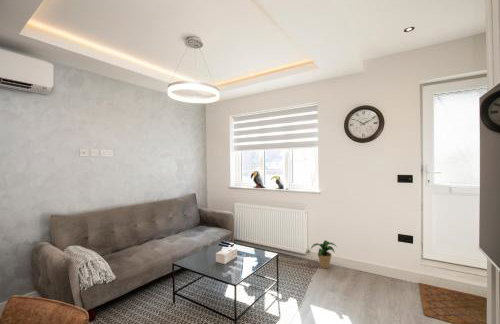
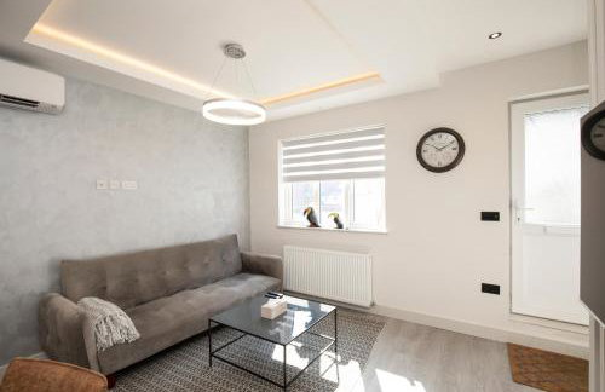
- potted plant (324, 254)
